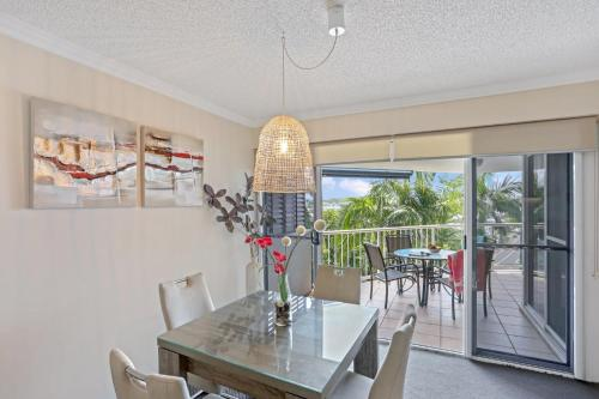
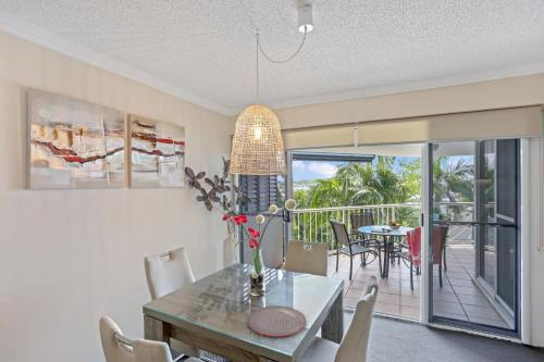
+ plate (276, 321)
